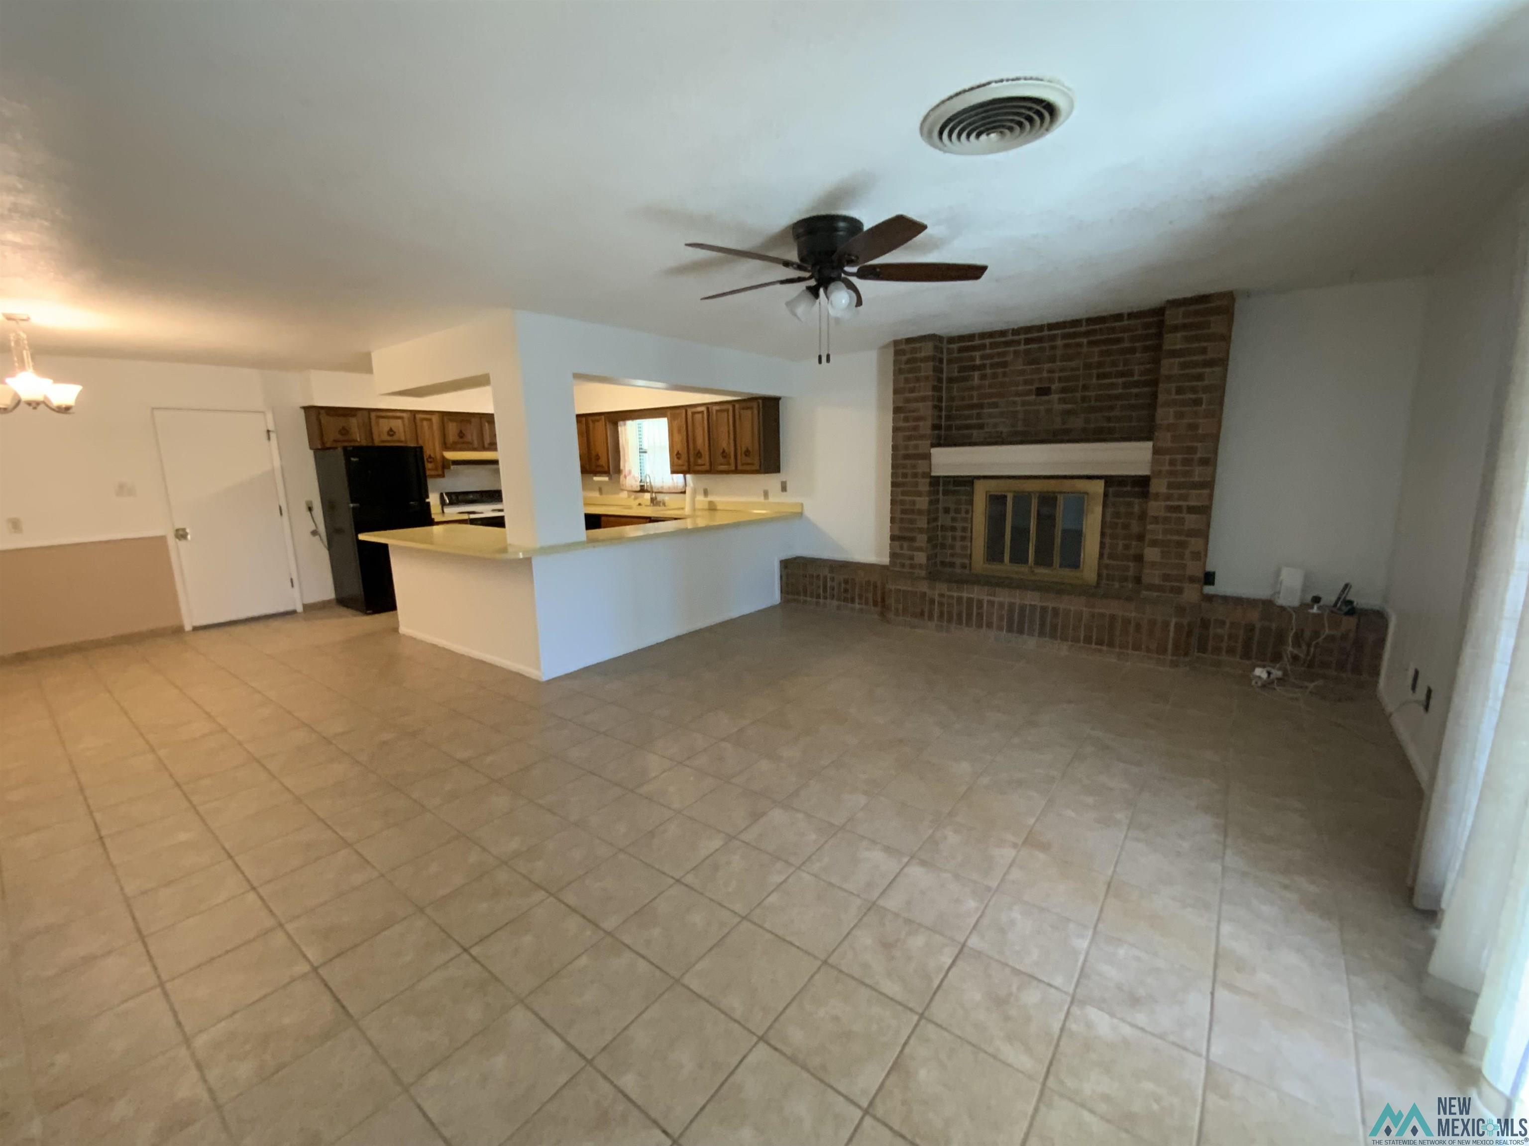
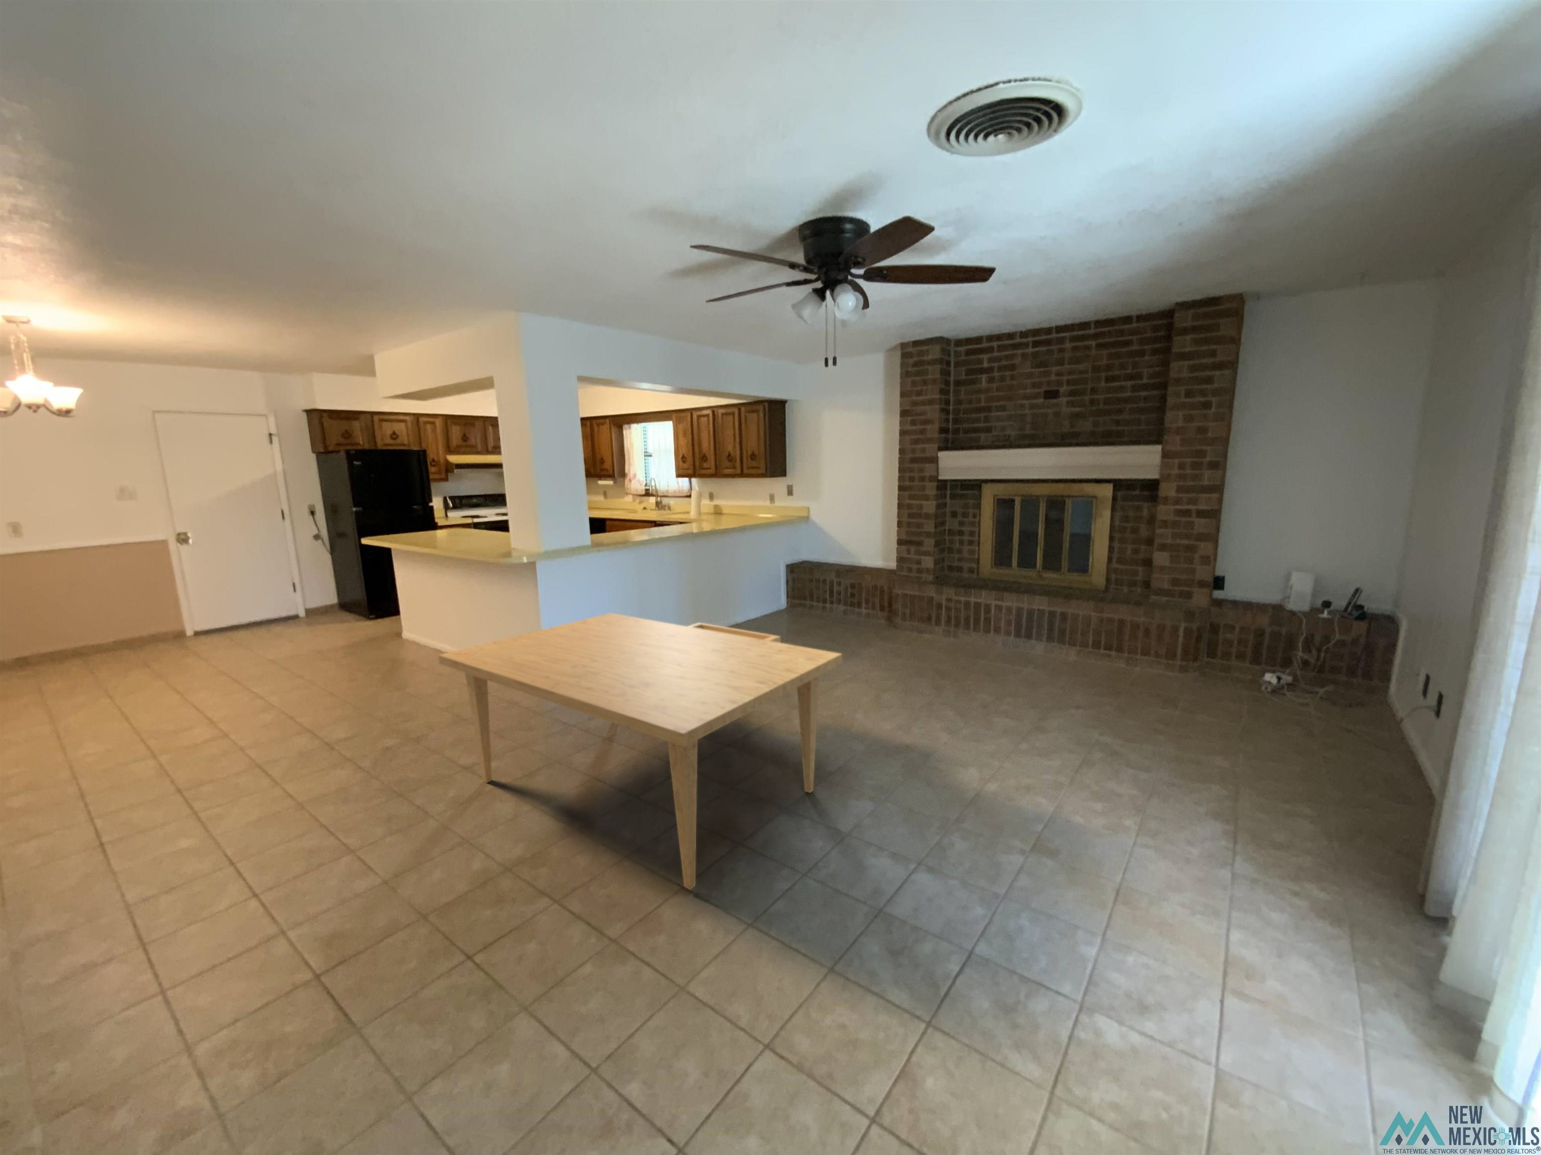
+ dining table (639, 722)
